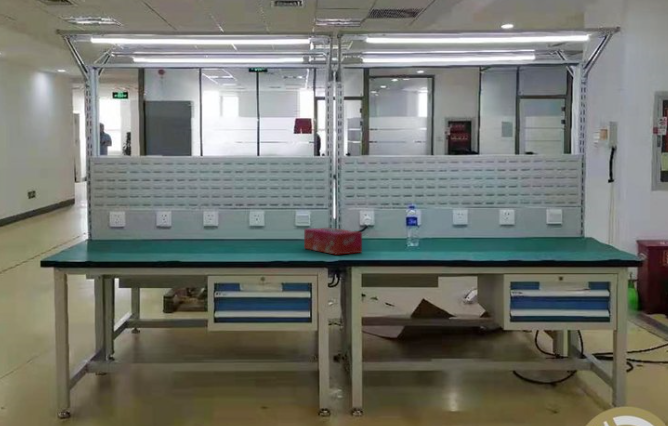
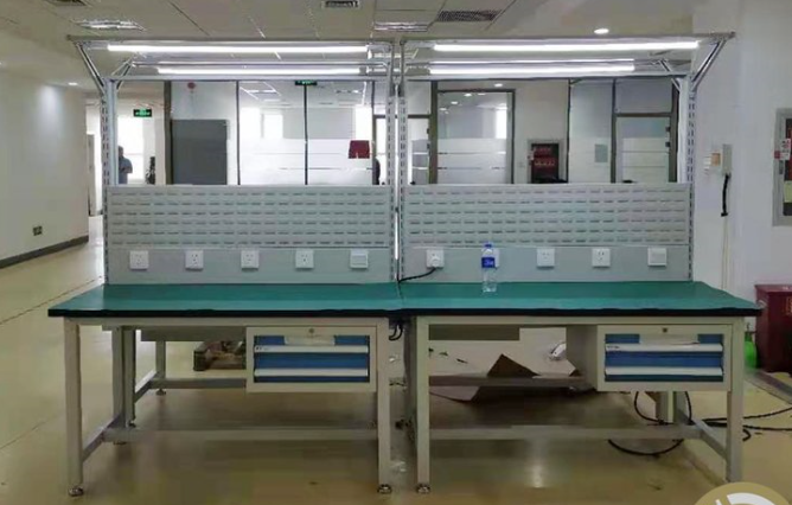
- tissue box (332, 240)
